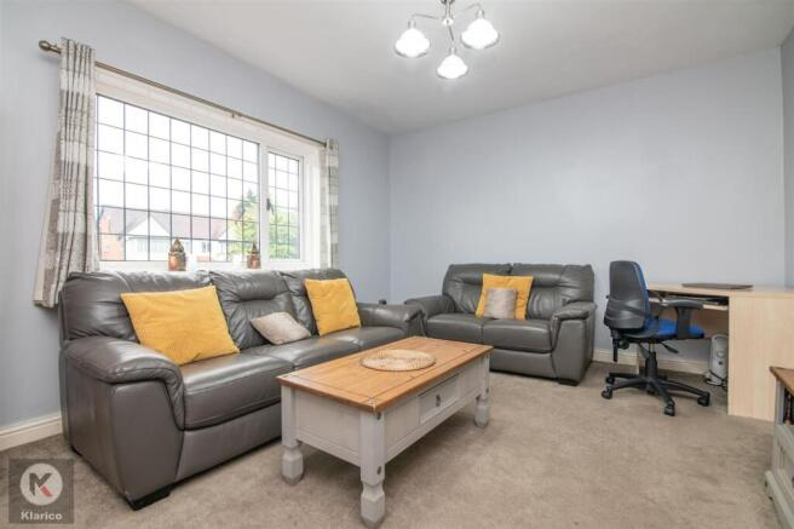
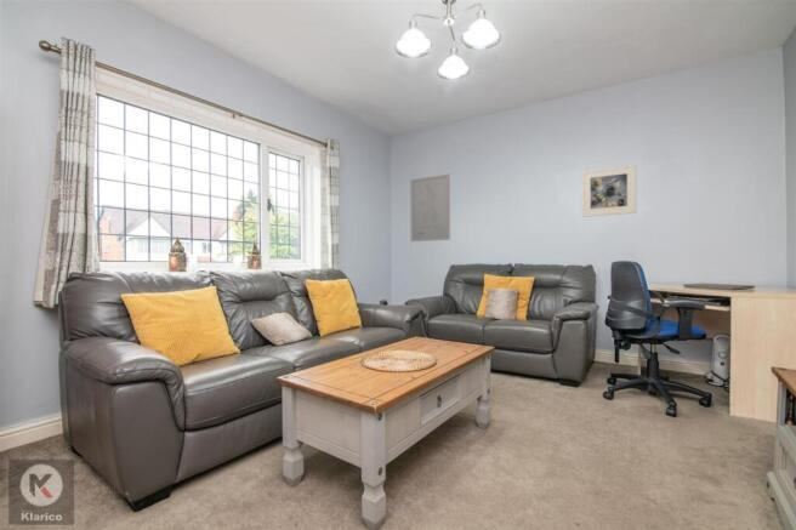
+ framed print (608, 192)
+ wall art (430, 209)
